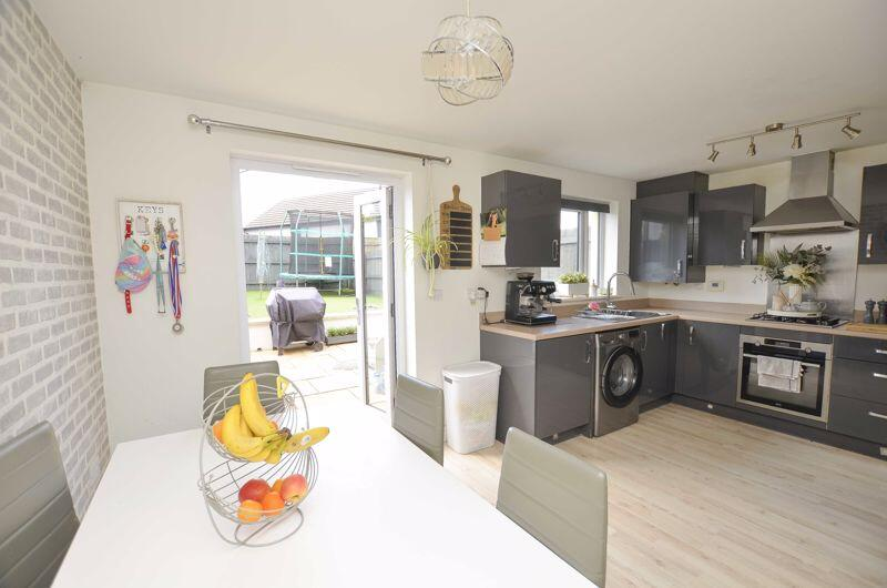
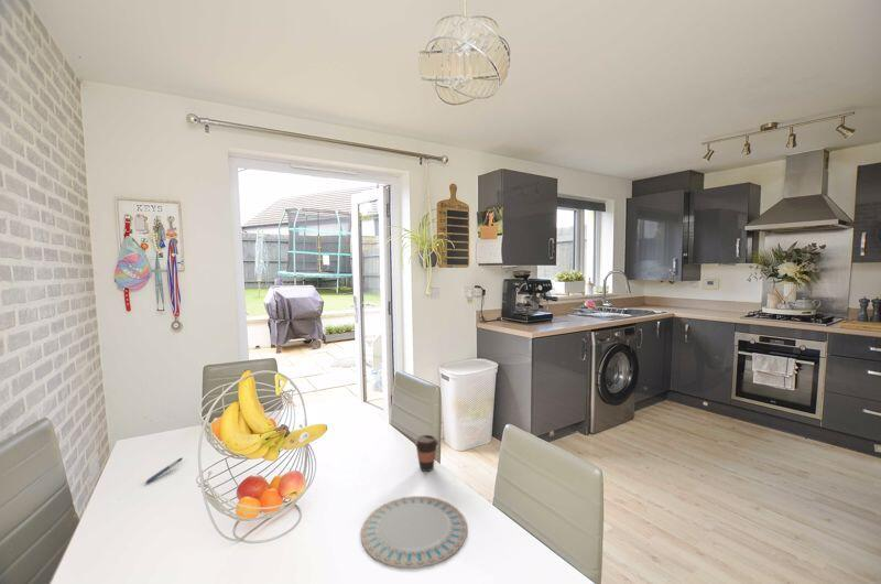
+ chinaware (414, 524)
+ coffee cup (426, 453)
+ pen (164, 469)
